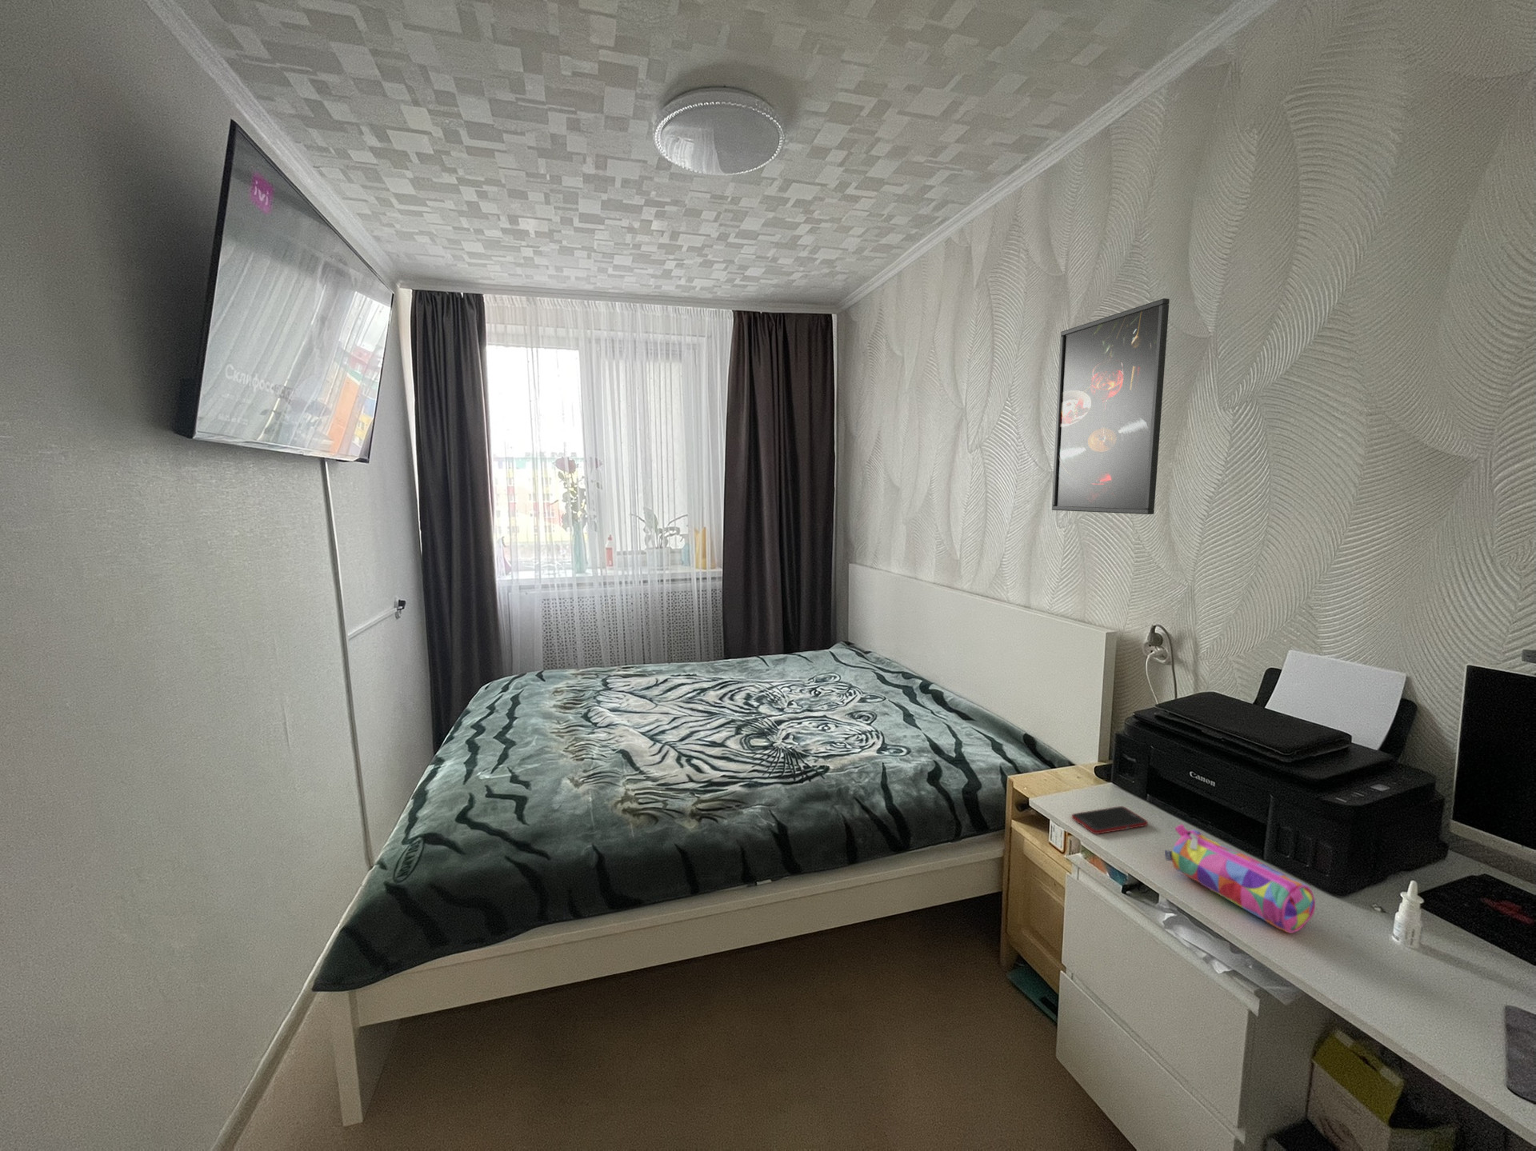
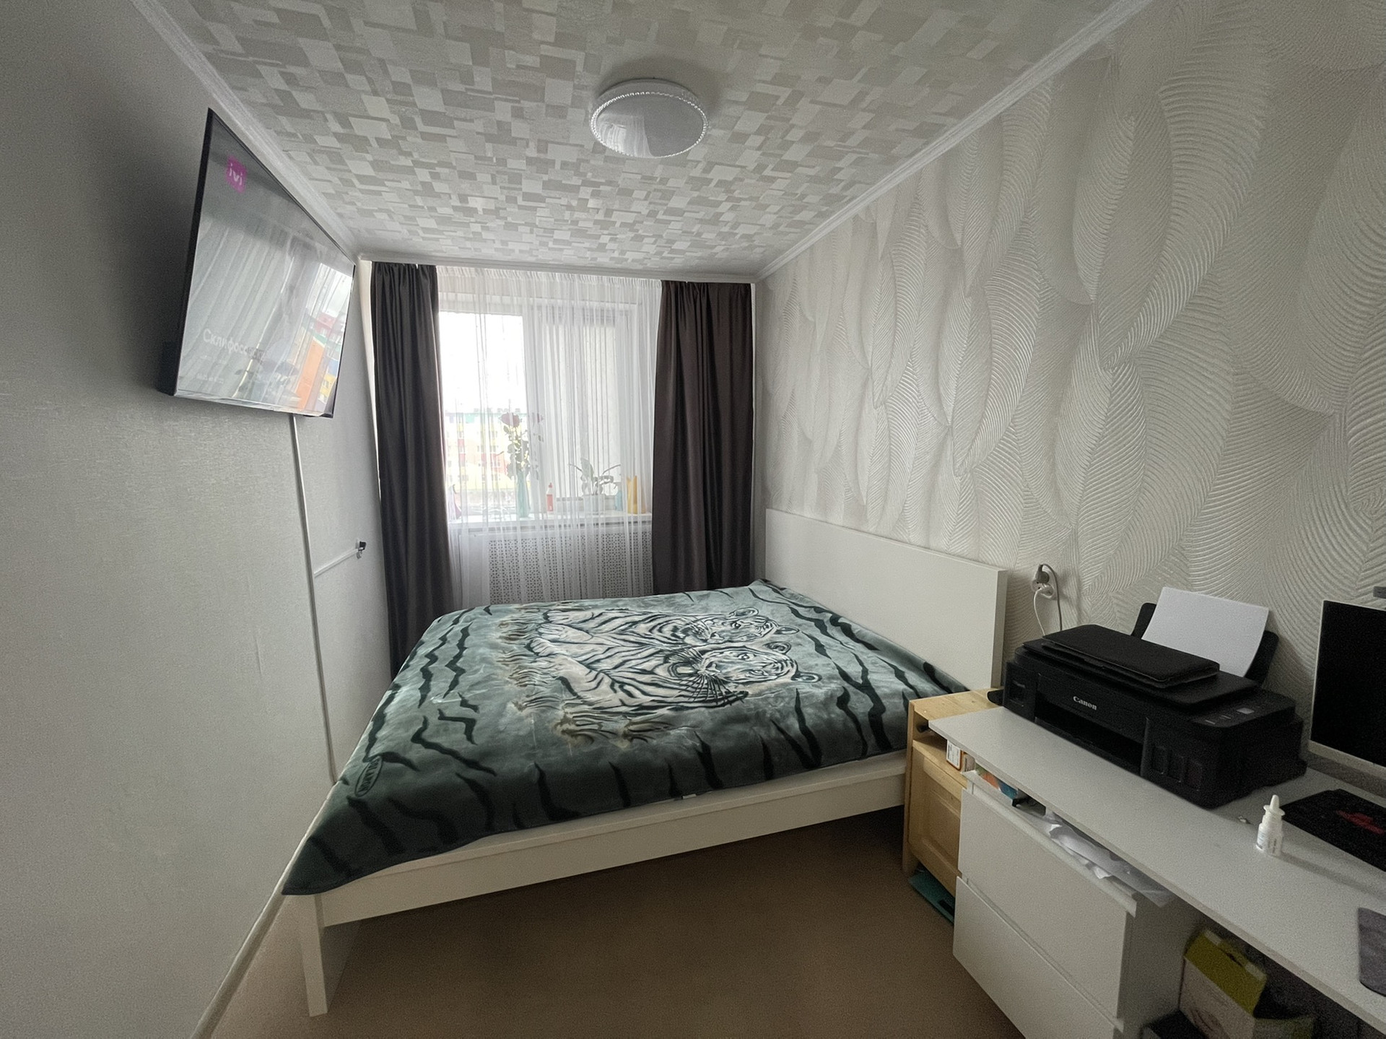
- cell phone (1109, 820)
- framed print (1103, 416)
- pencil case (1235, 875)
